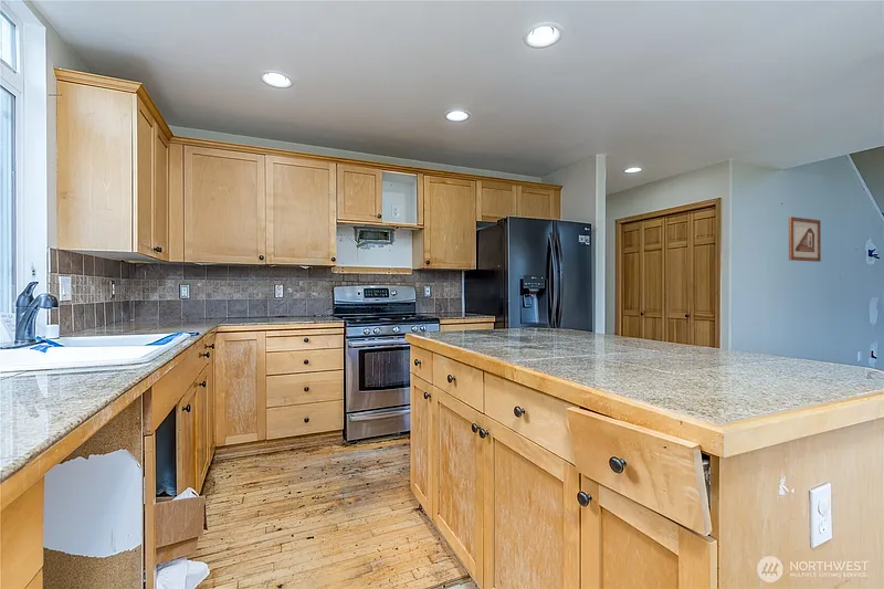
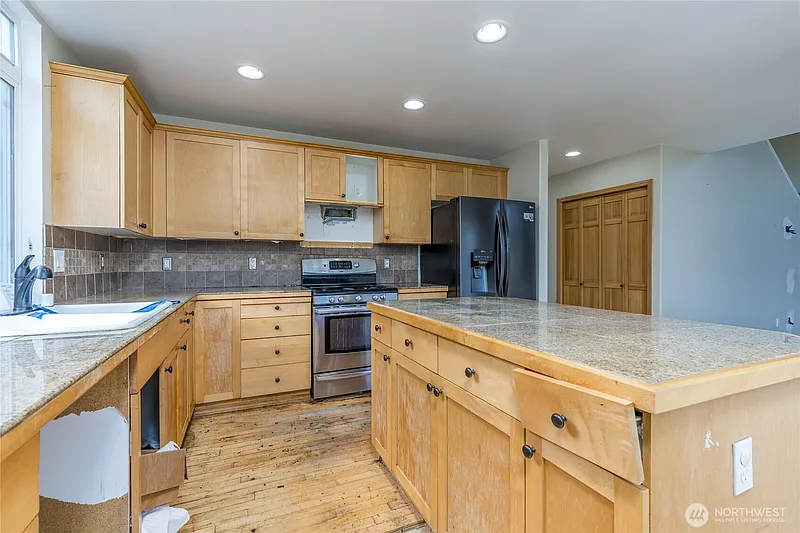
- picture frame (804, 240)
